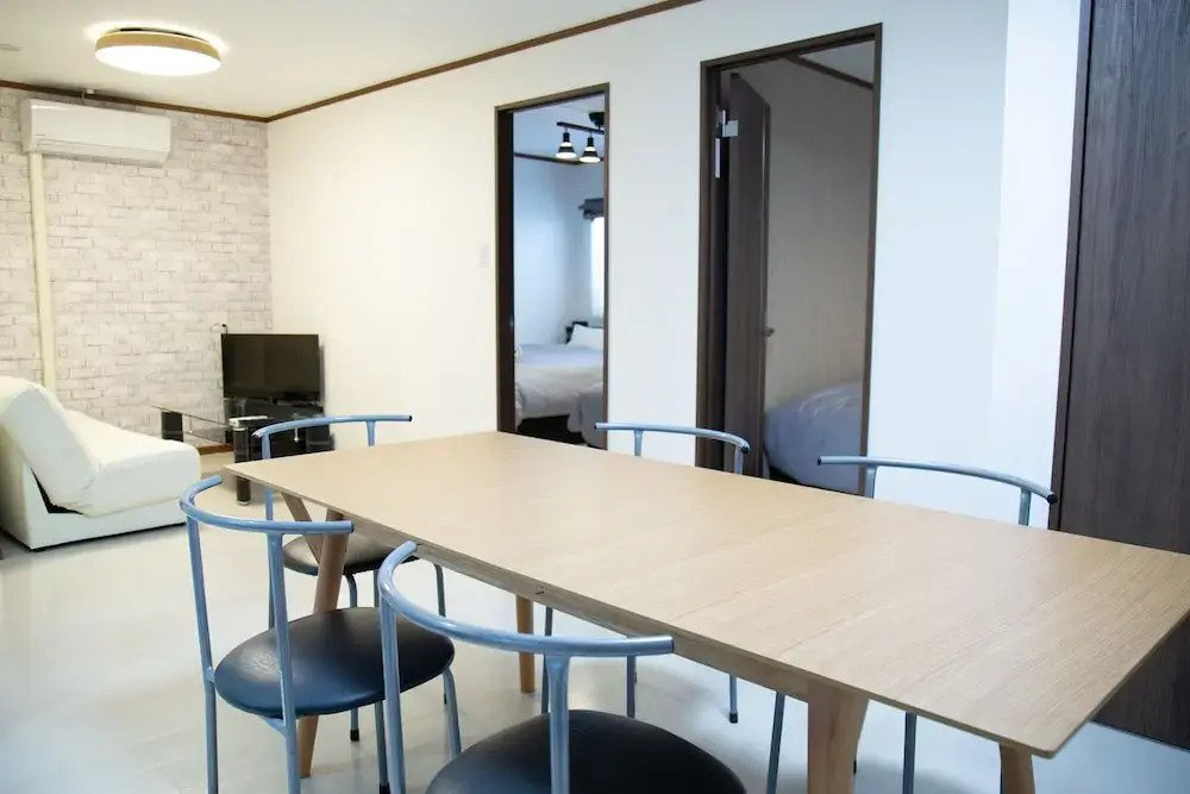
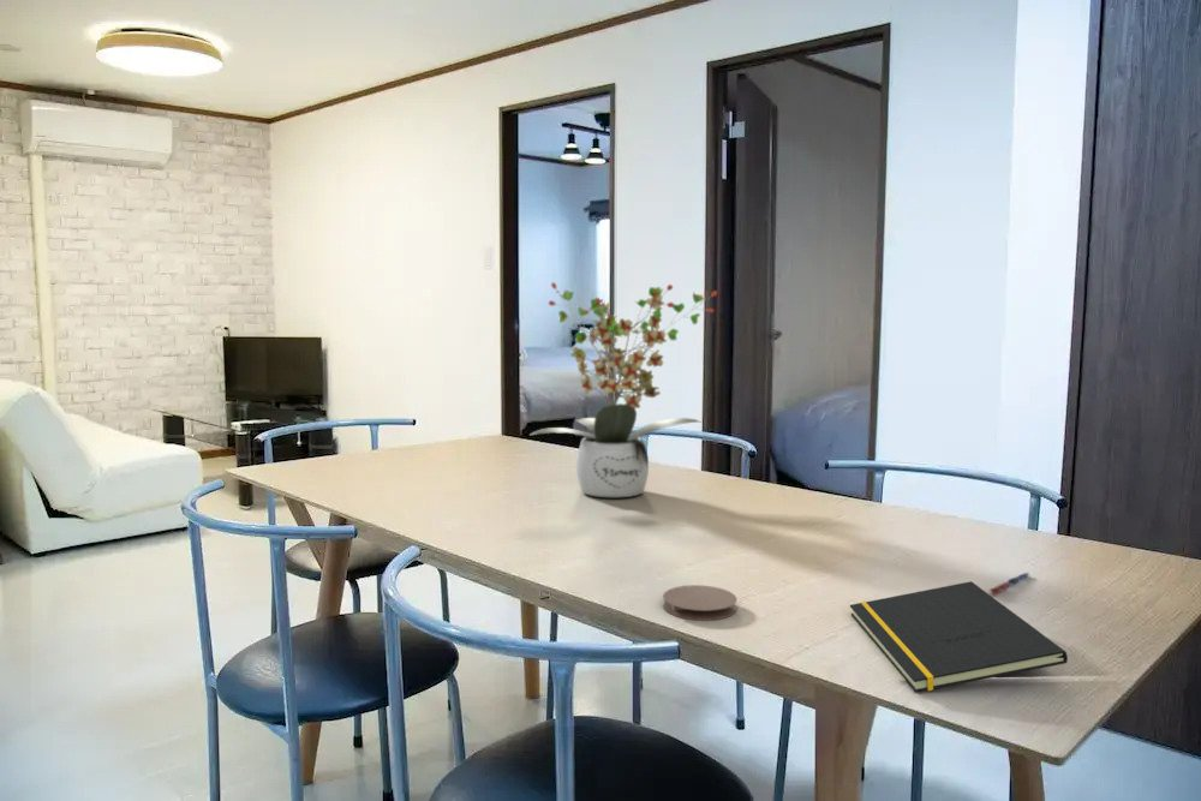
+ coaster (699, 602)
+ notepad (946, 630)
+ potted plant (623, 389)
+ pen (1010, 581)
